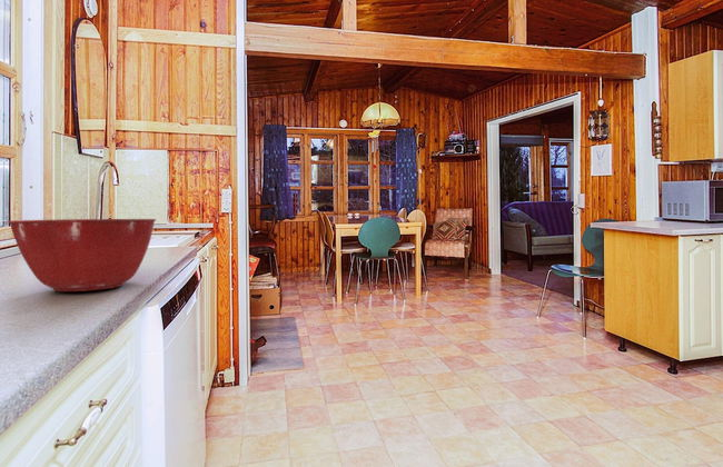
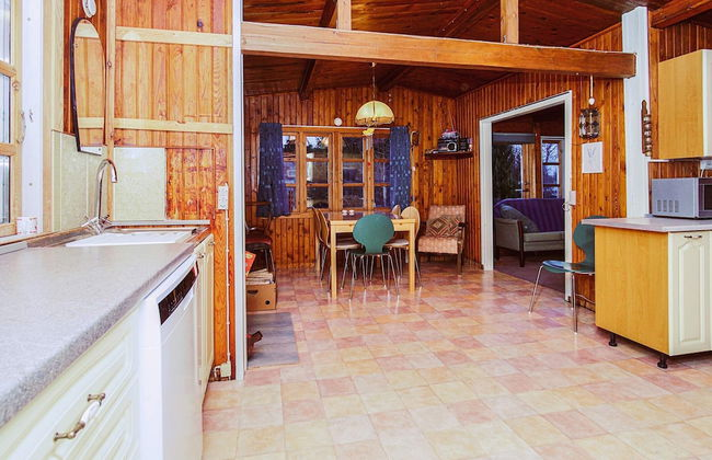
- mixing bowl (87, 252)
